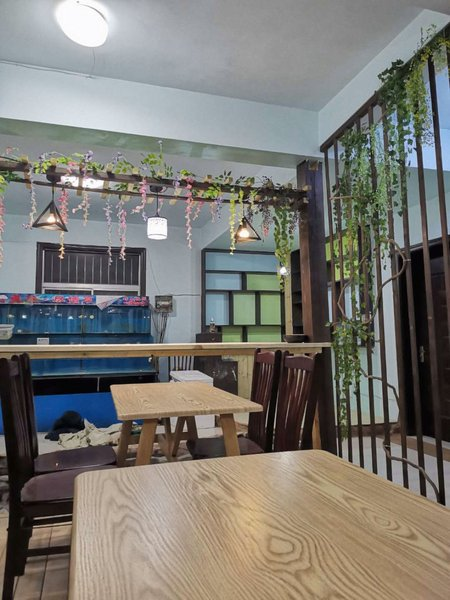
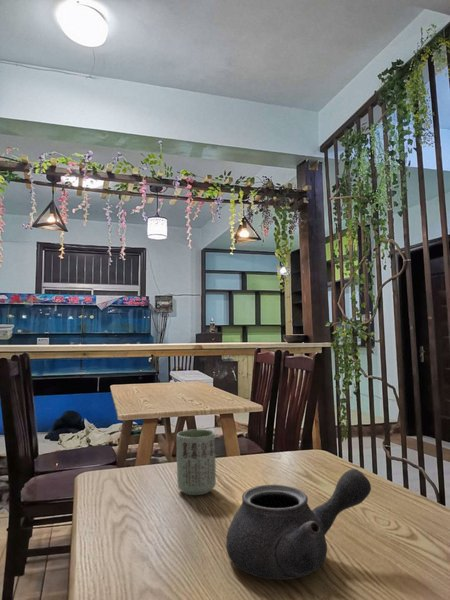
+ cup (196, 461)
+ teapot (303, 517)
